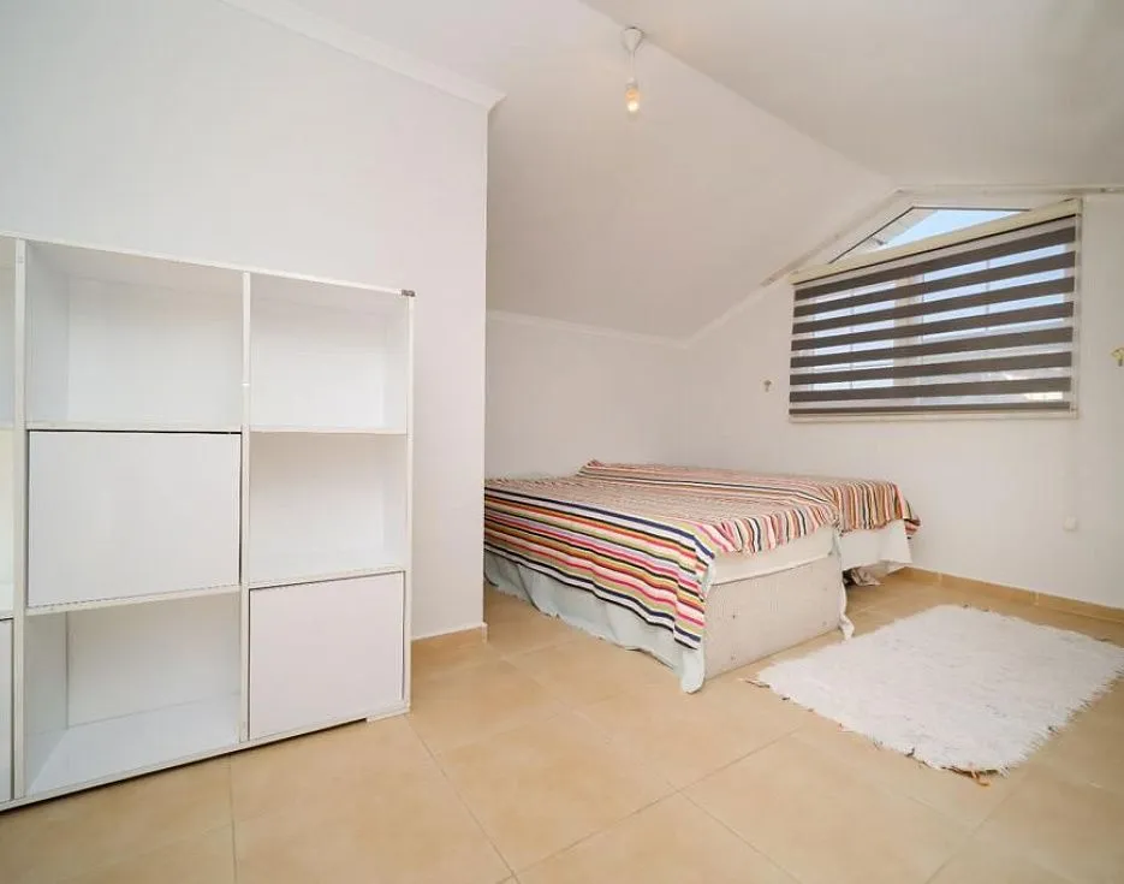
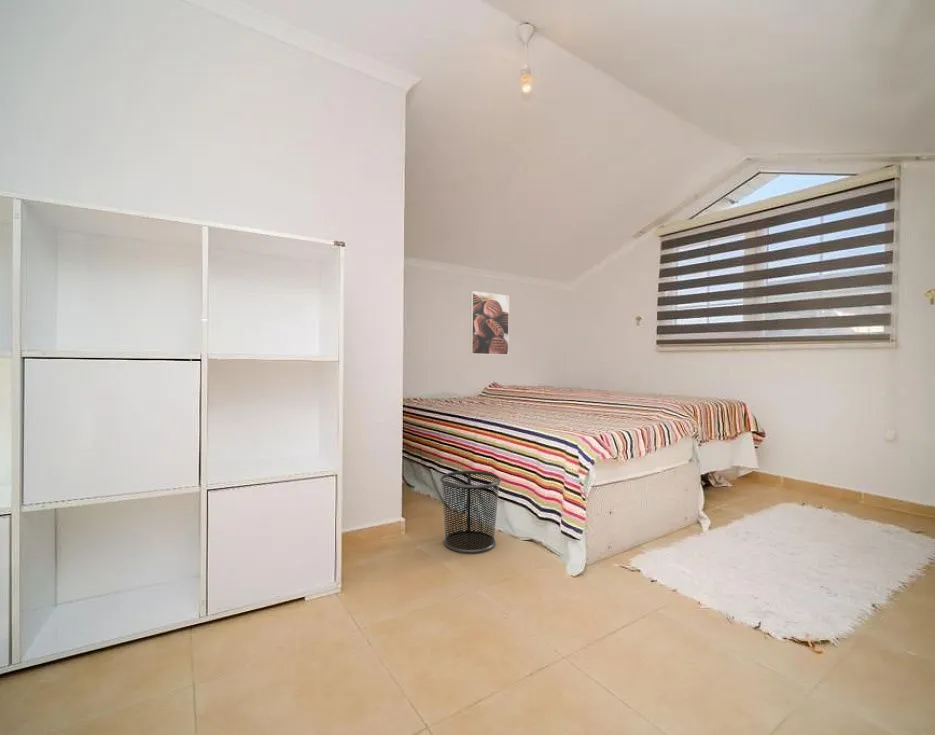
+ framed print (490, 324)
+ waste bin (470, 510)
